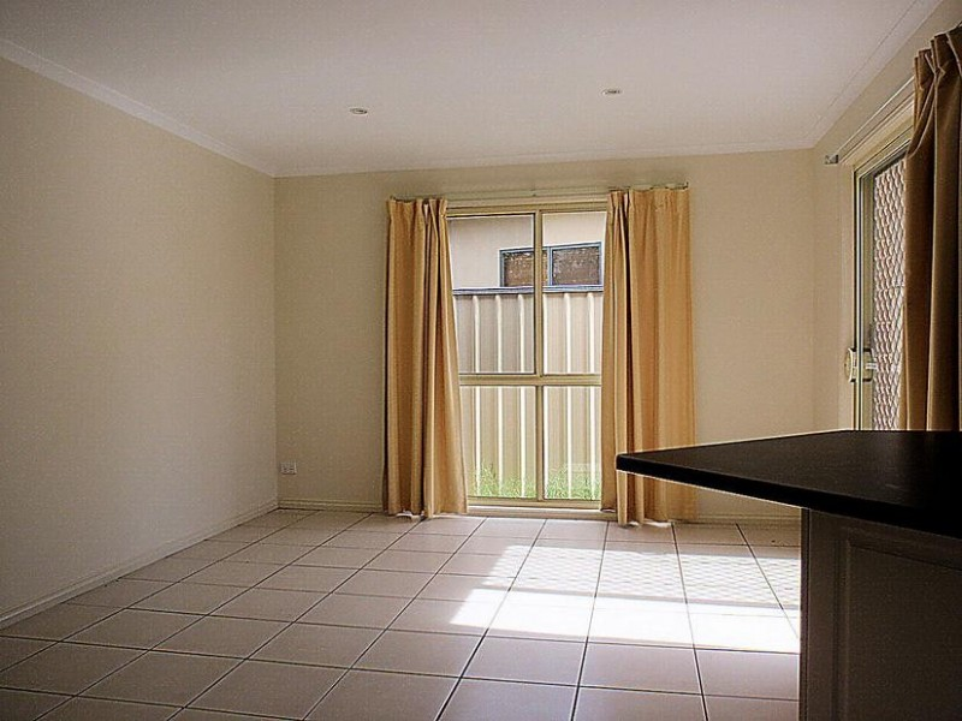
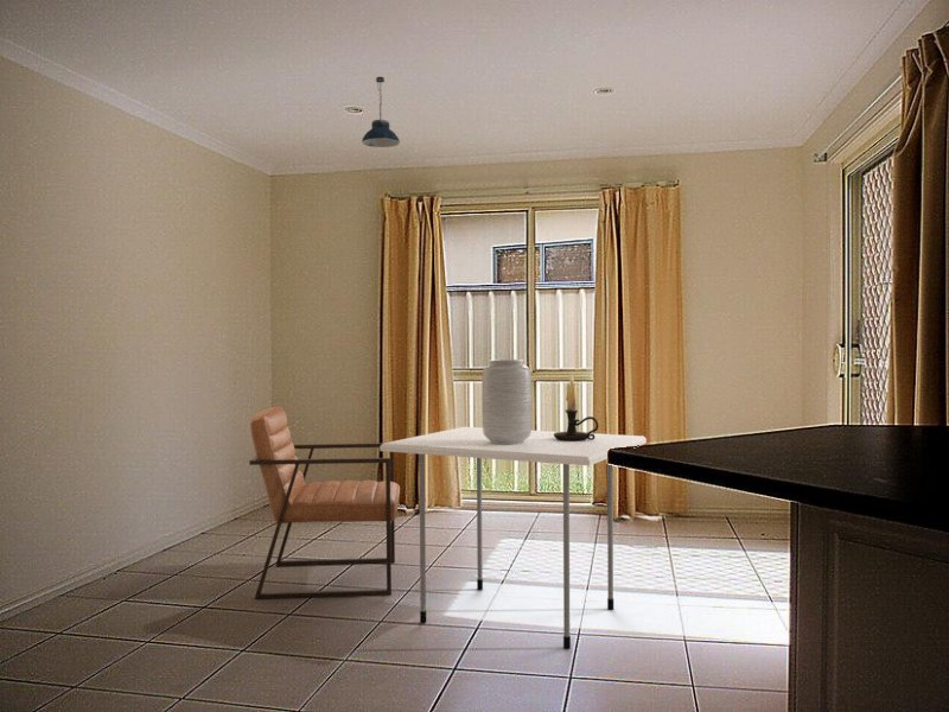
+ candle holder (575, 405)
+ pendant light (381, 110)
+ chair (329, 492)
+ vase (507, 400)
+ dining table (480, 527)
